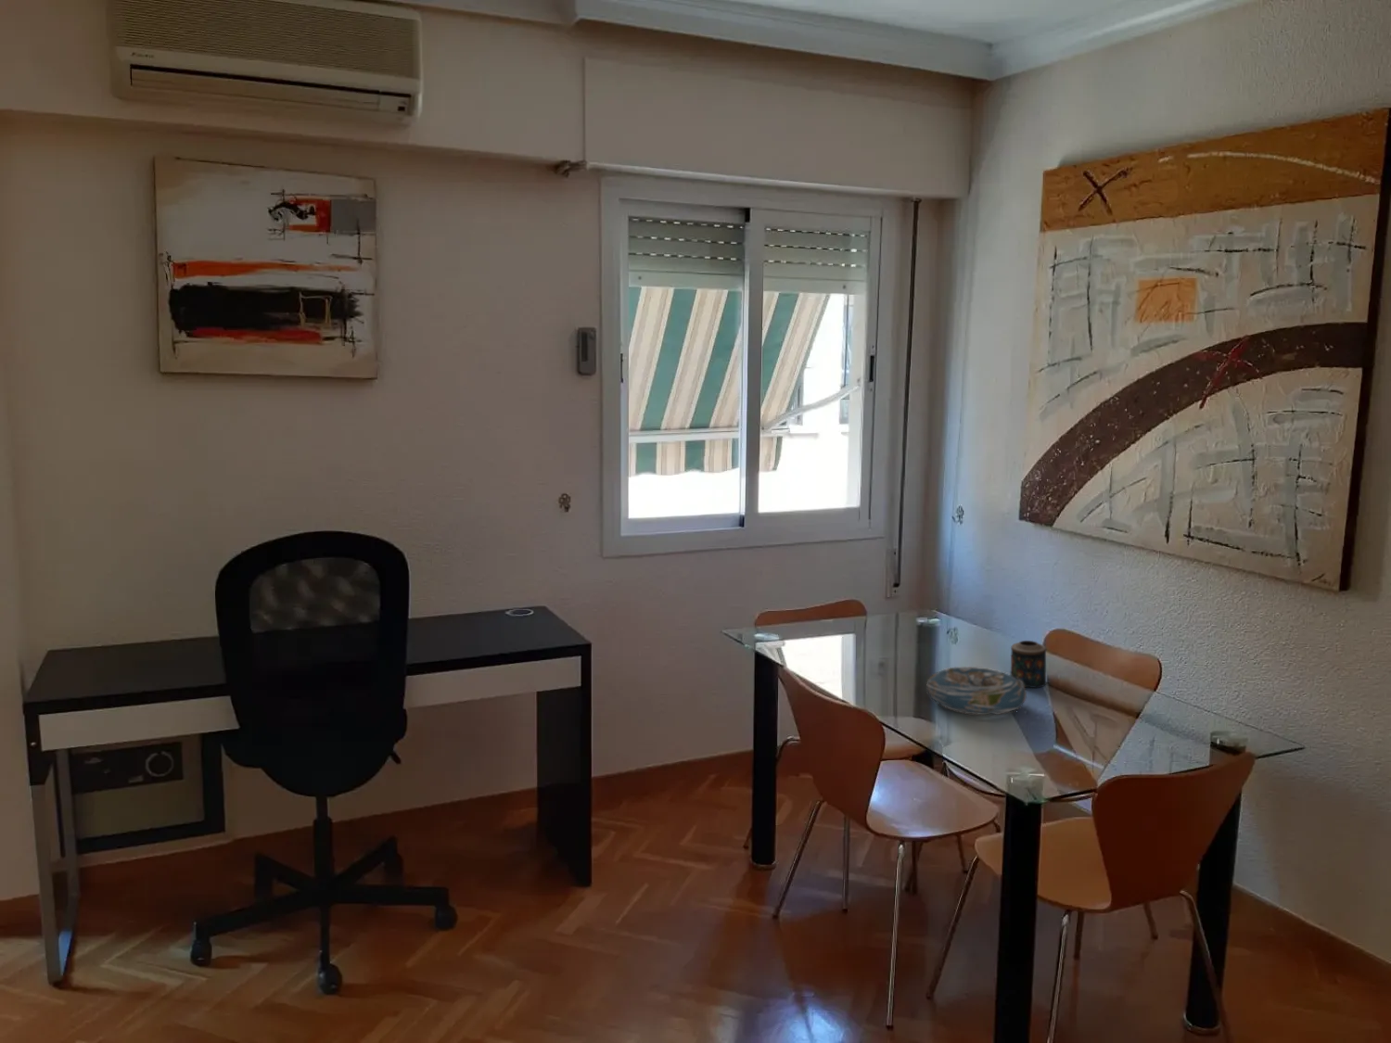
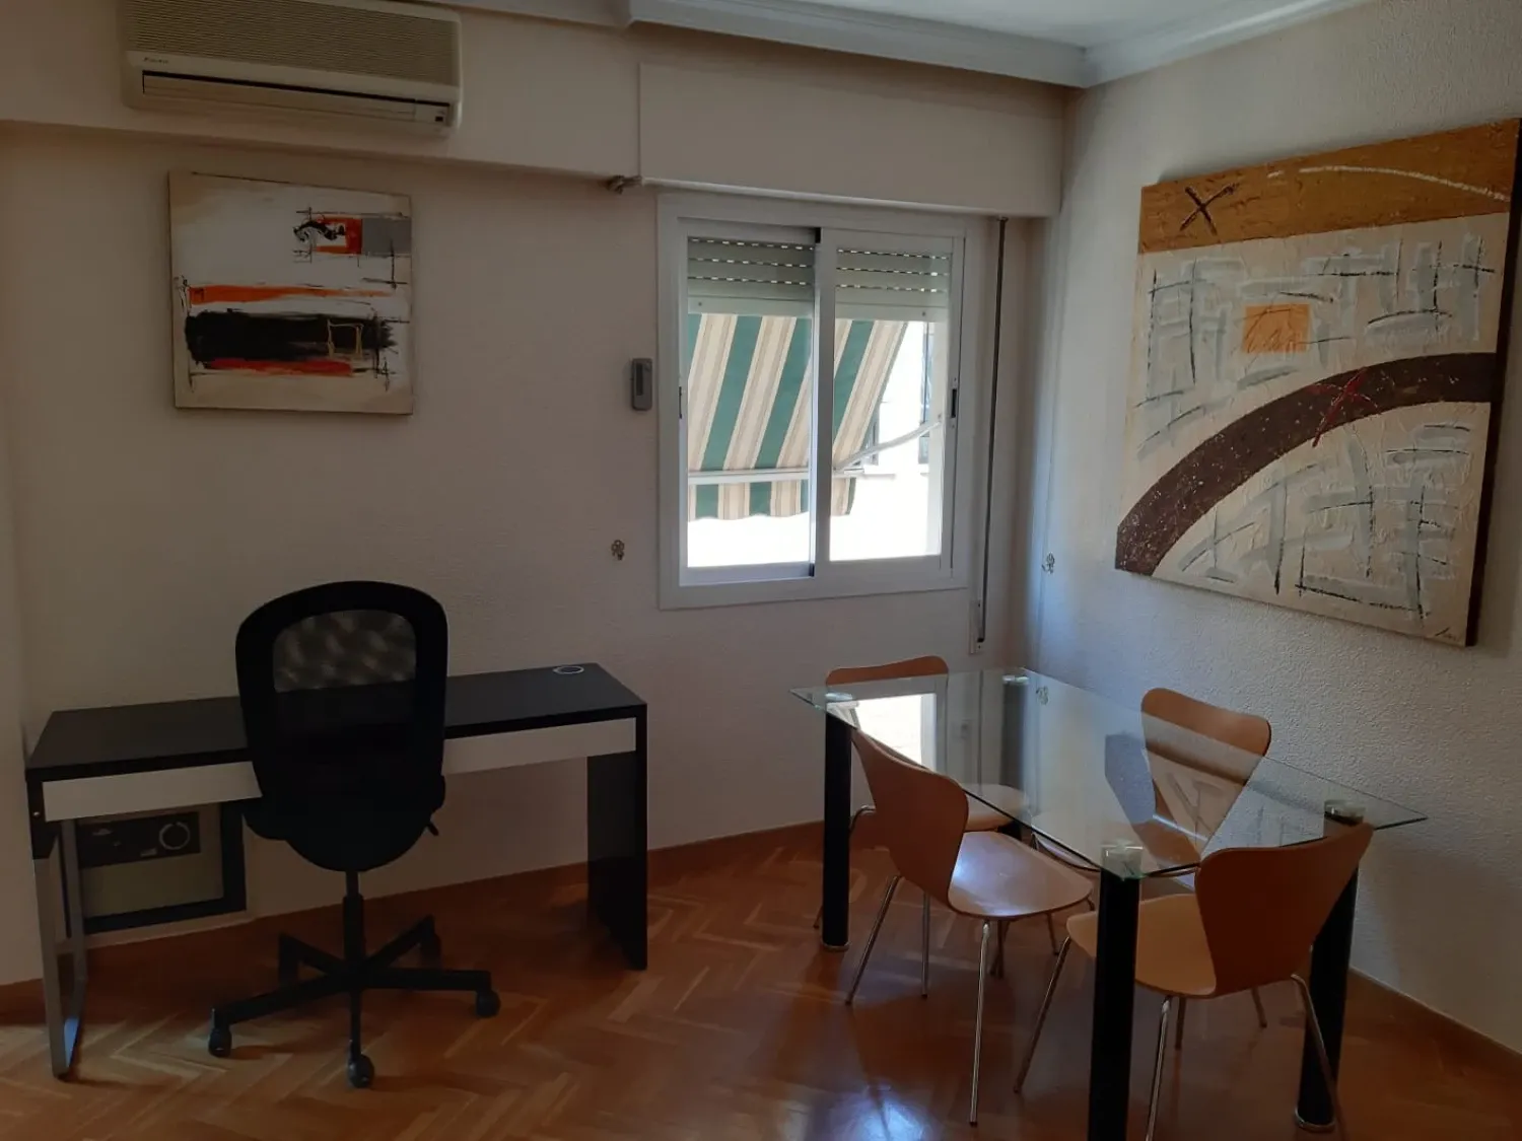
- decorative bowl (976, 690)
- candle (1025, 661)
